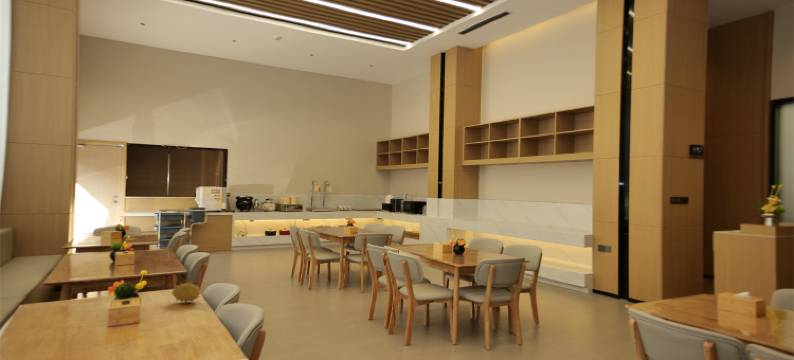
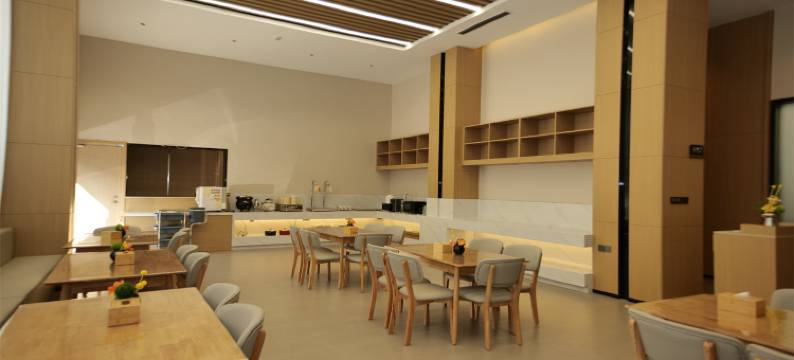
- fruit (185, 292)
